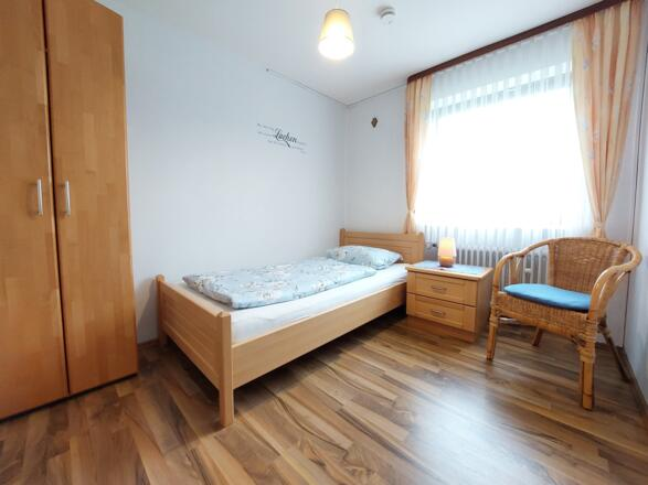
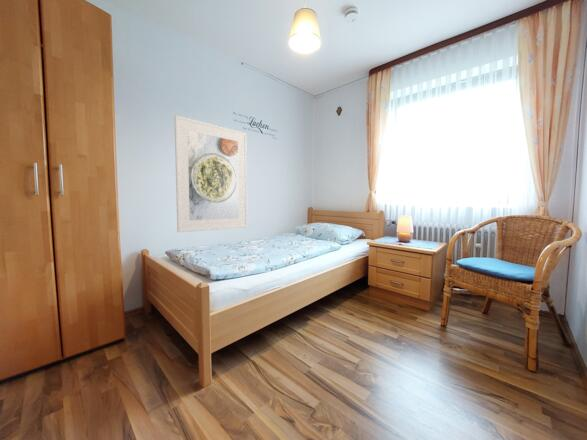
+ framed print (215, 178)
